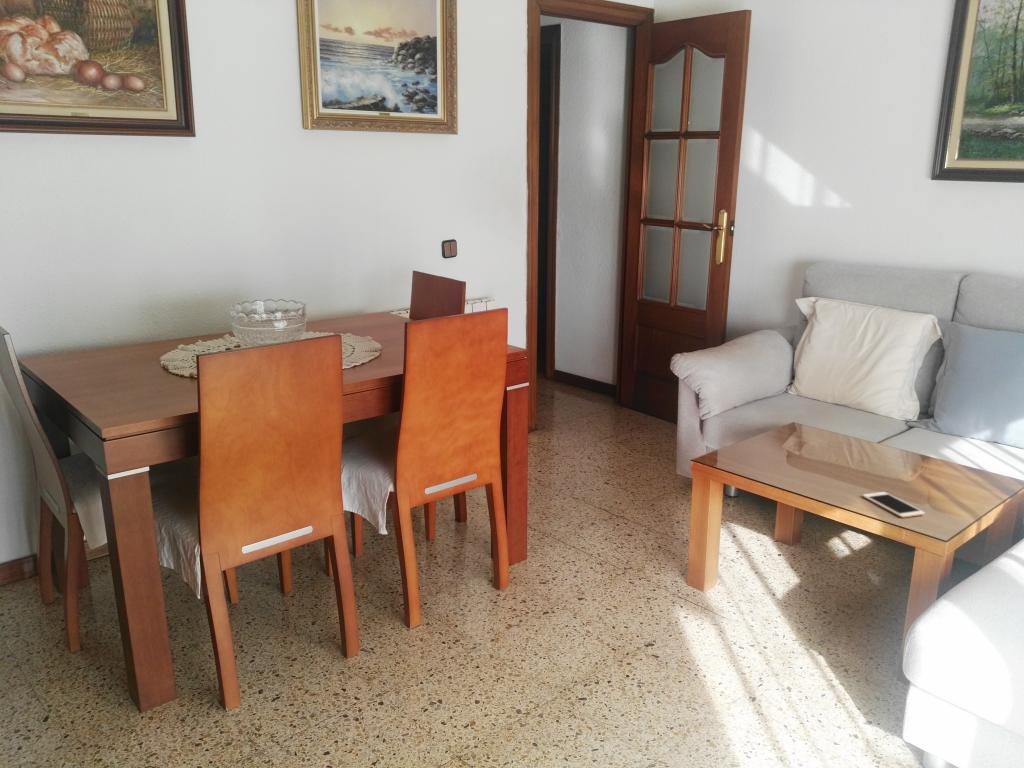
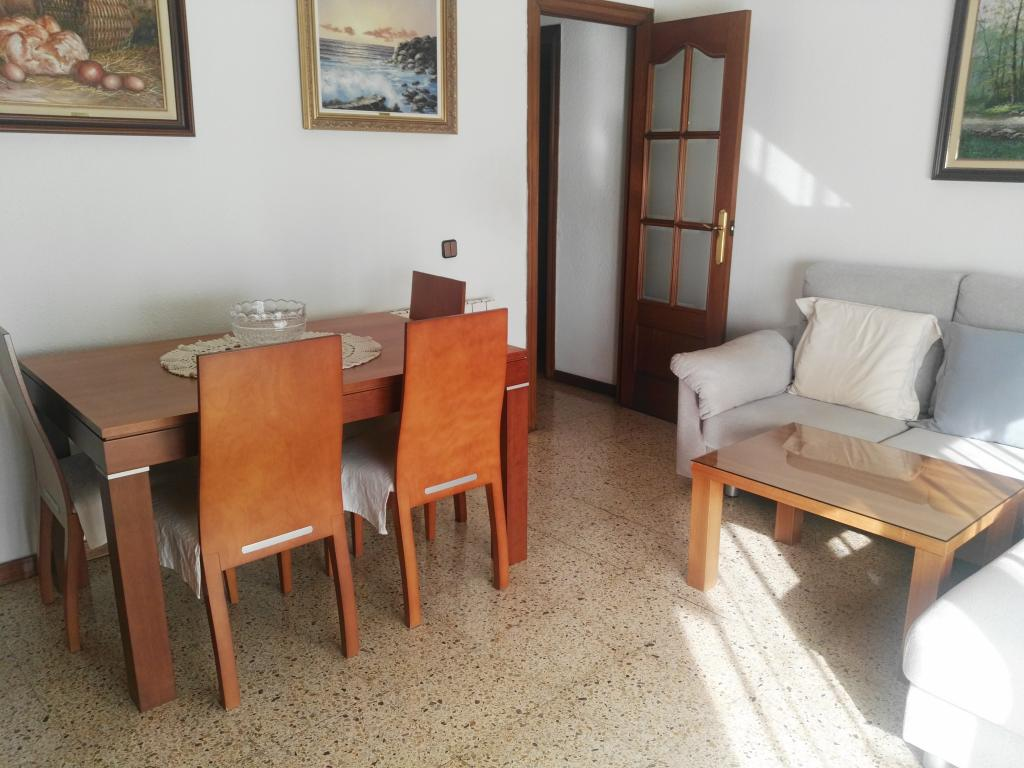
- cell phone (892, 504)
